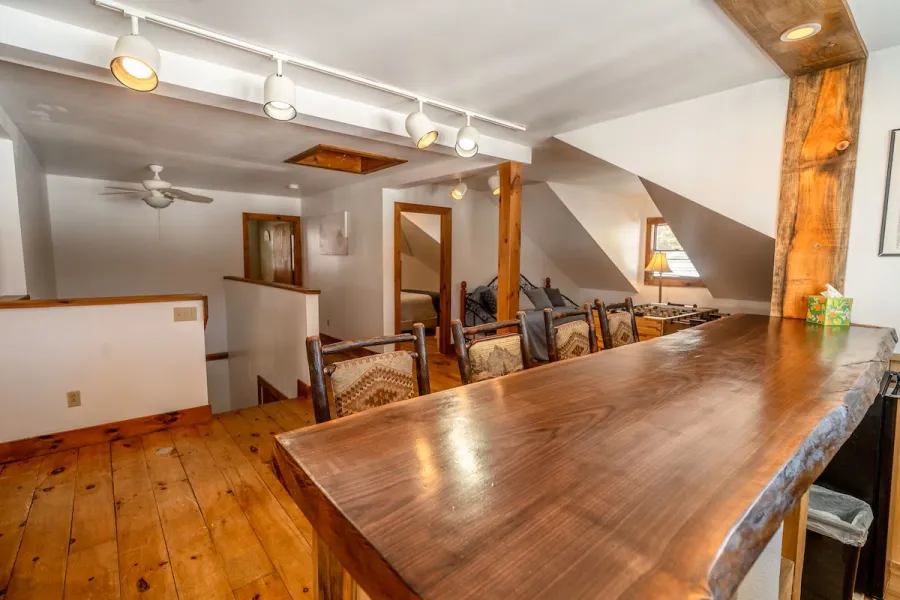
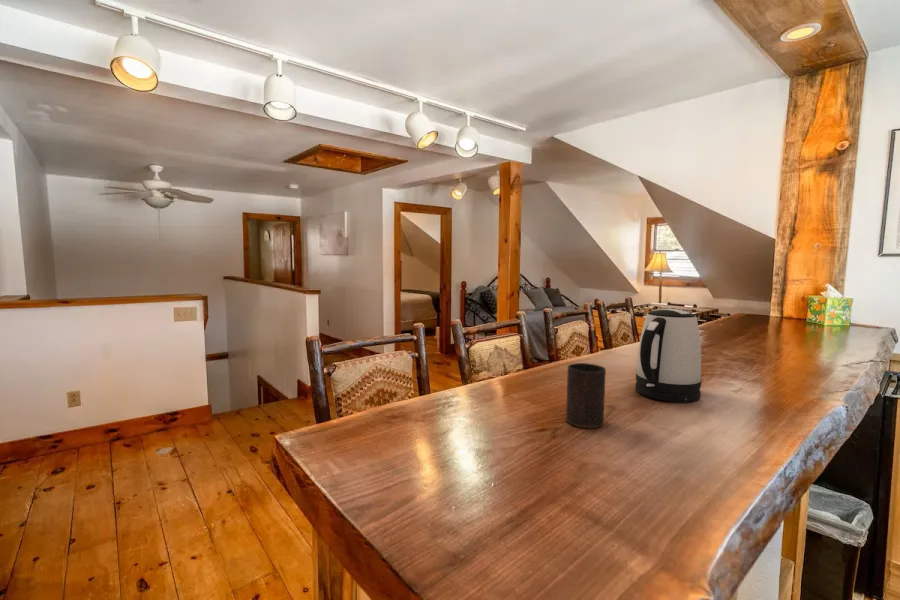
+ cup (585, 394)
+ kettle (664, 352)
